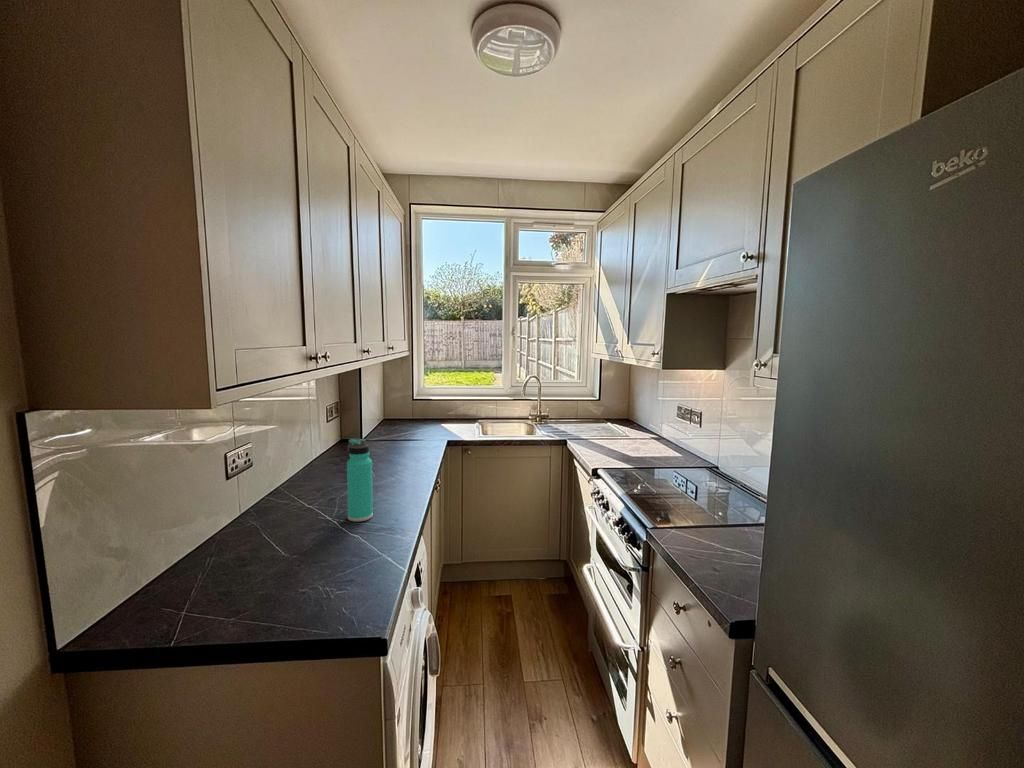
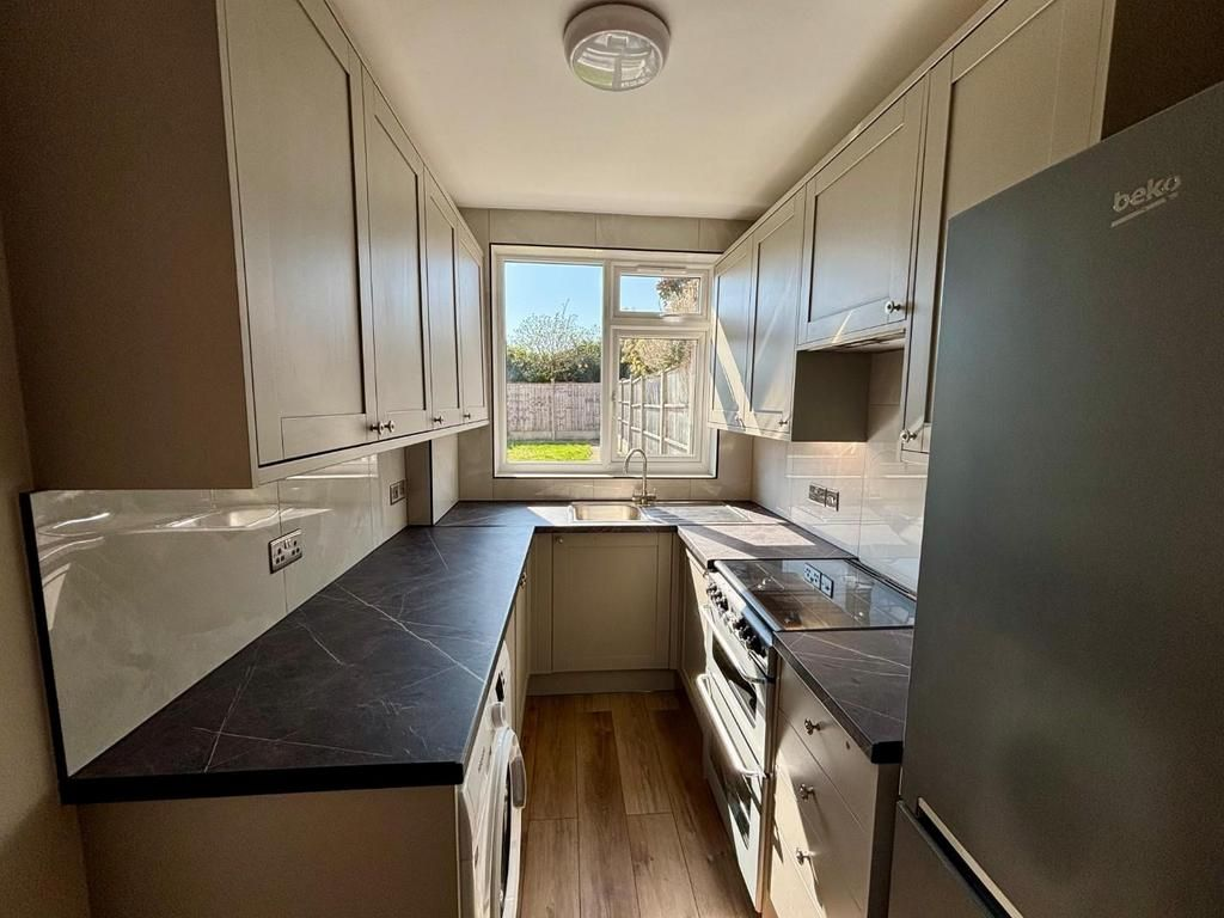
- thermos bottle (359, 478)
